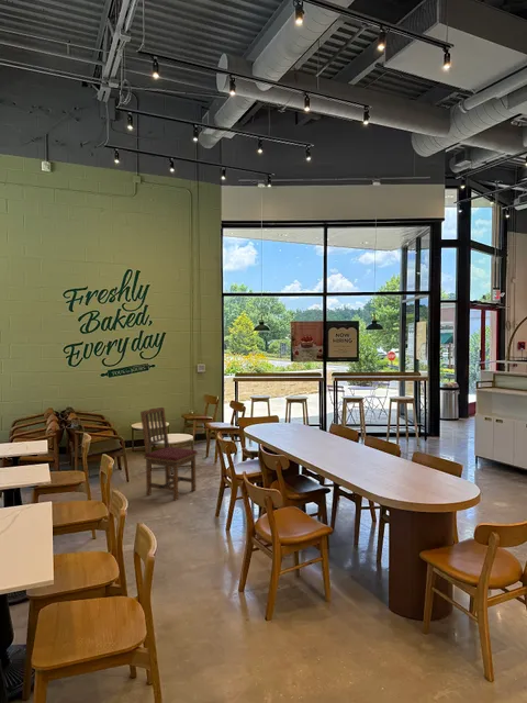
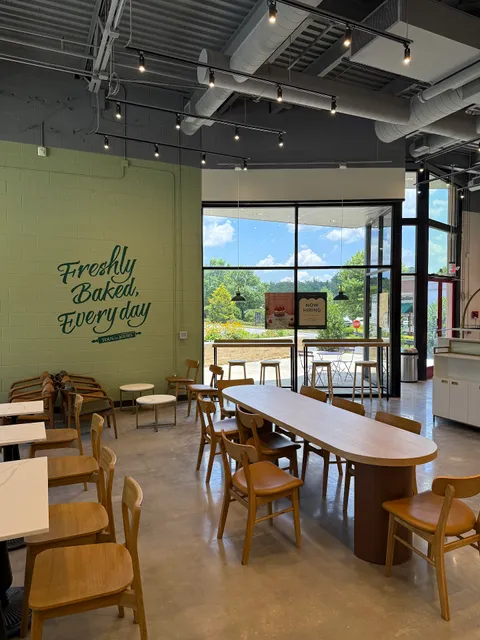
- dining chair (169, 450)
